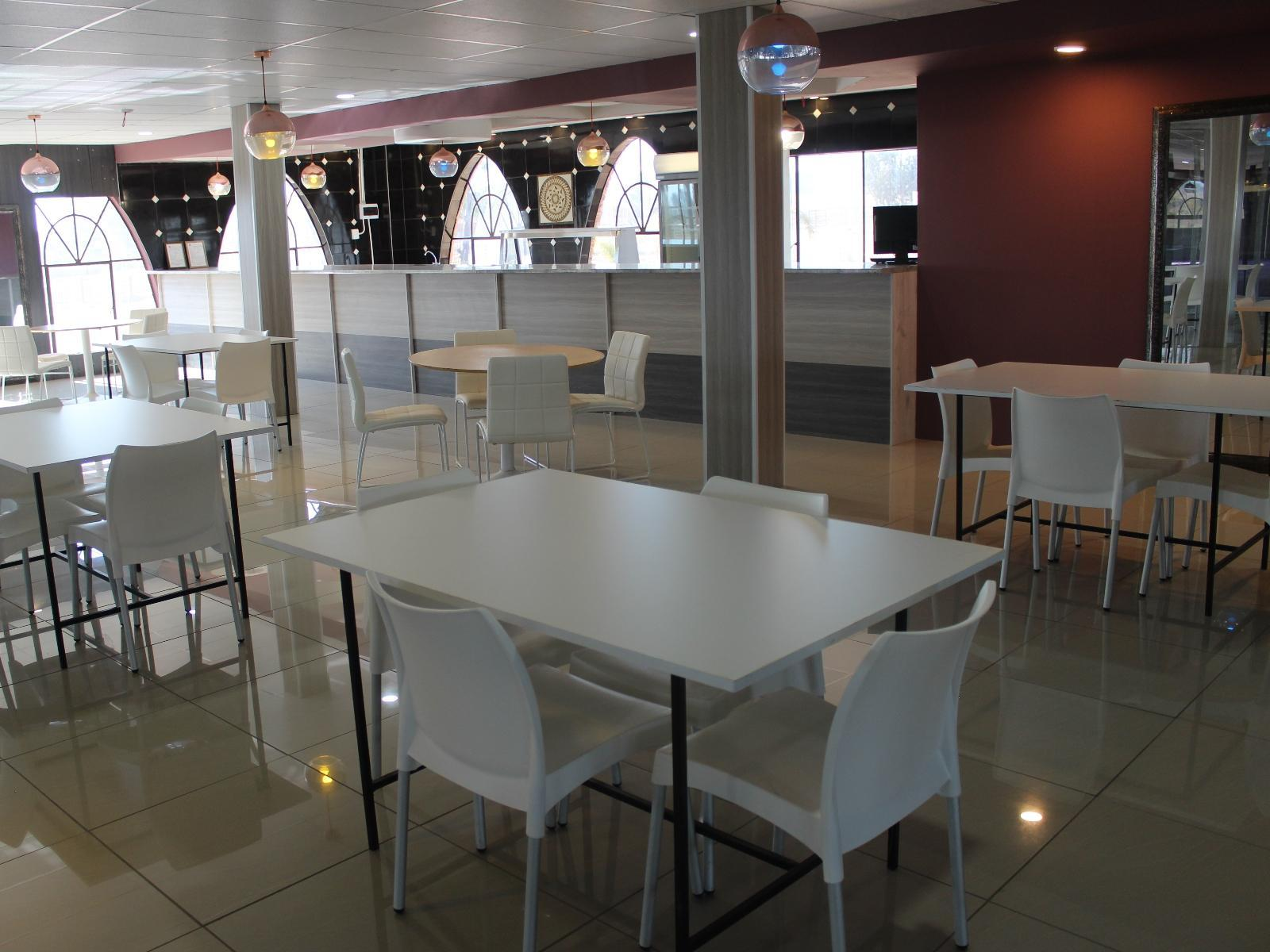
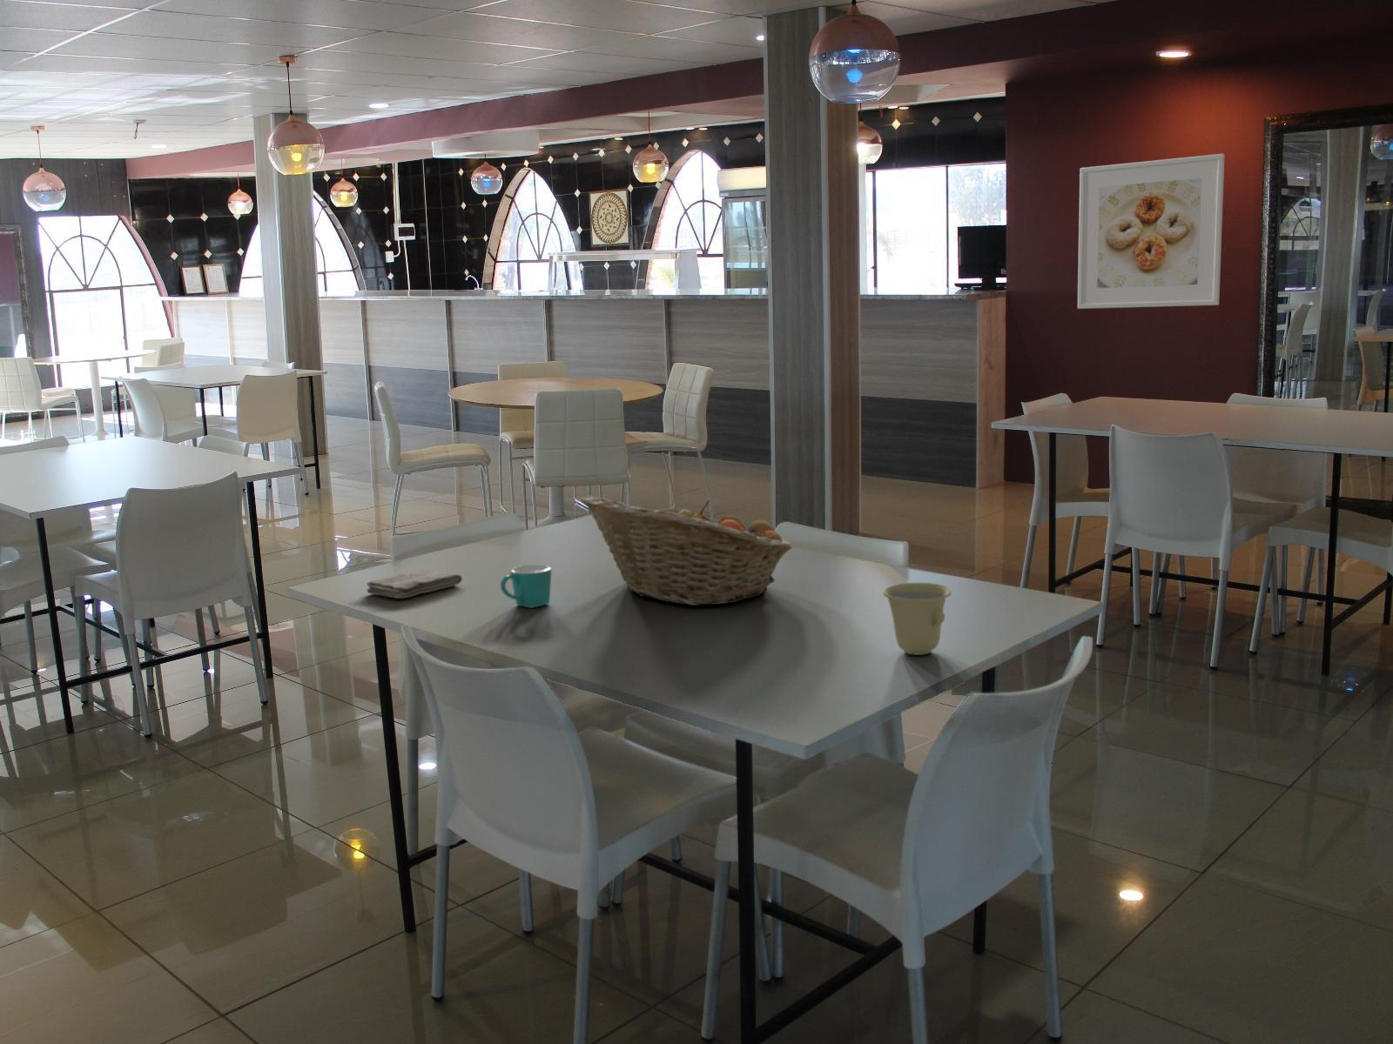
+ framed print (1147, 234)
+ cup (917, 621)
+ fruit basket (686, 541)
+ mug (525, 588)
+ washcloth (414, 582)
